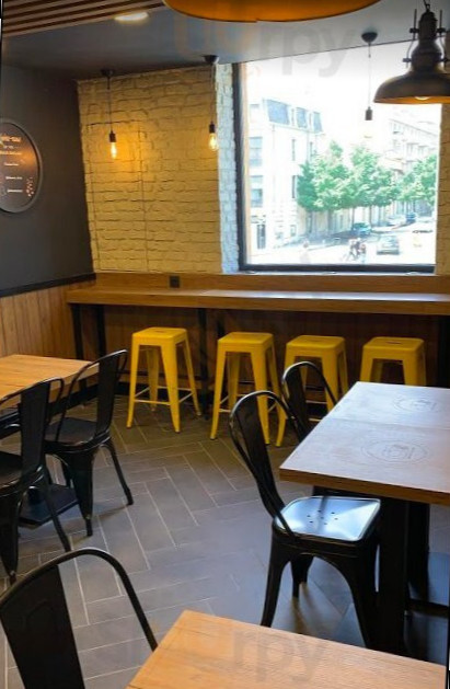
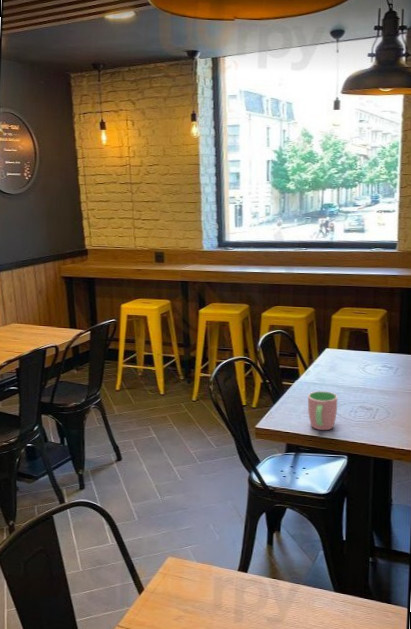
+ cup (321, 412)
